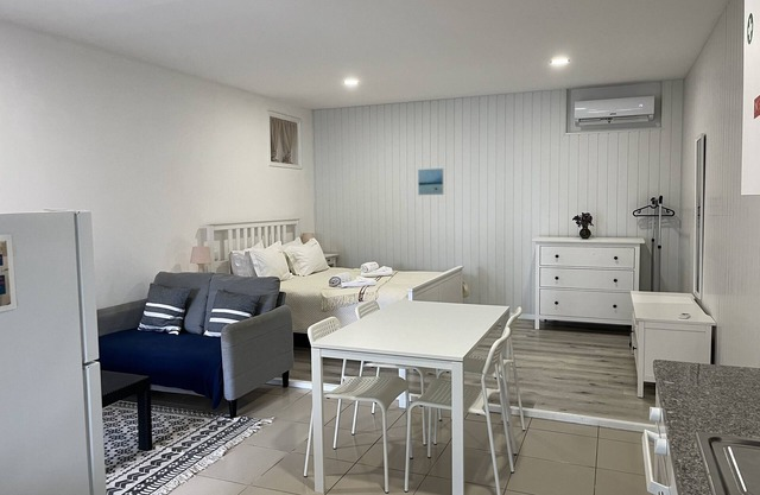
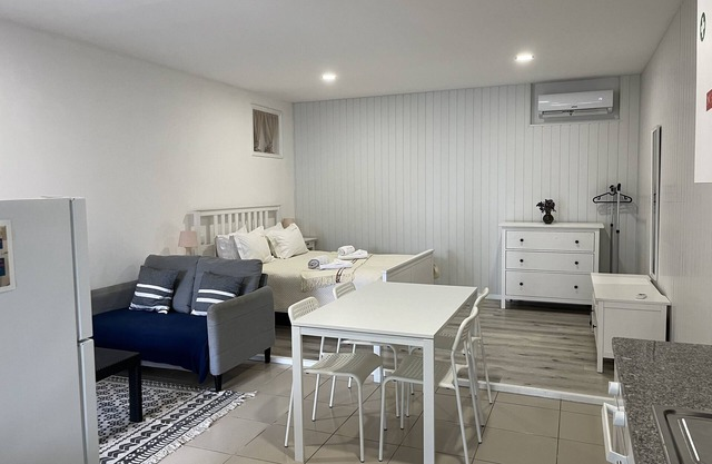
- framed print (430, 182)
